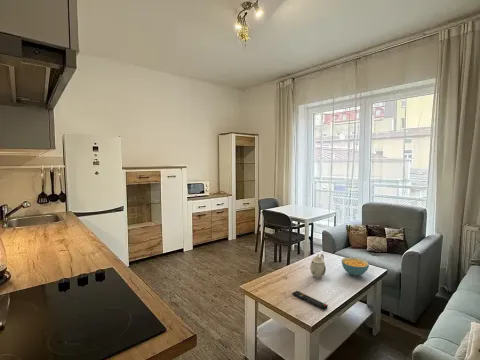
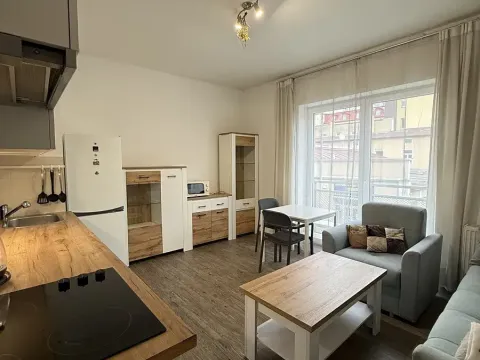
- remote control (309, 300)
- teapot (317, 265)
- cereal bowl (354, 268)
